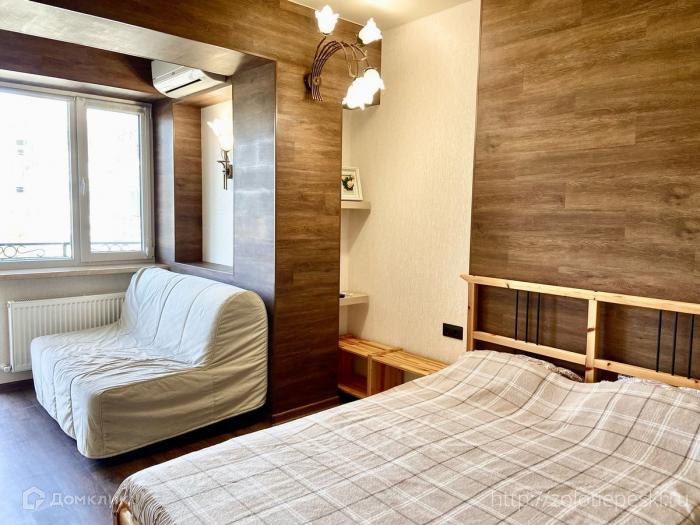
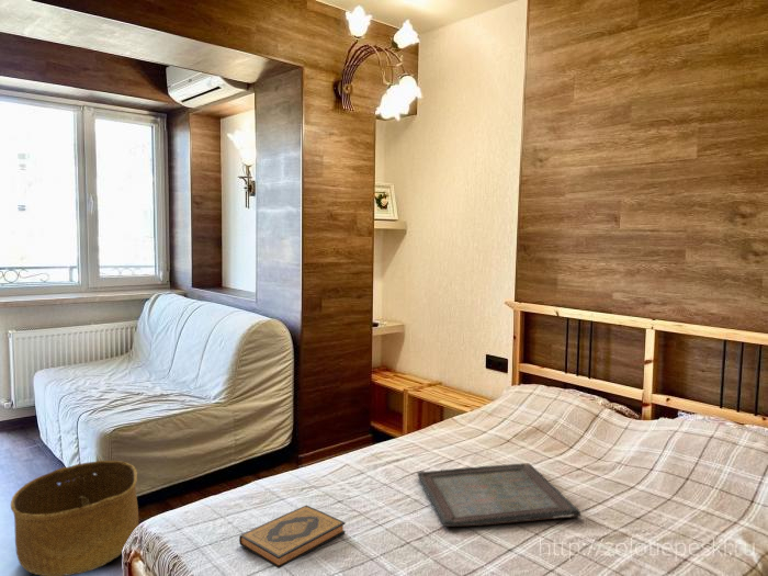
+ hardback book (293, 533)
+ serving tray (492, 490)
+ basket (79, 516)
